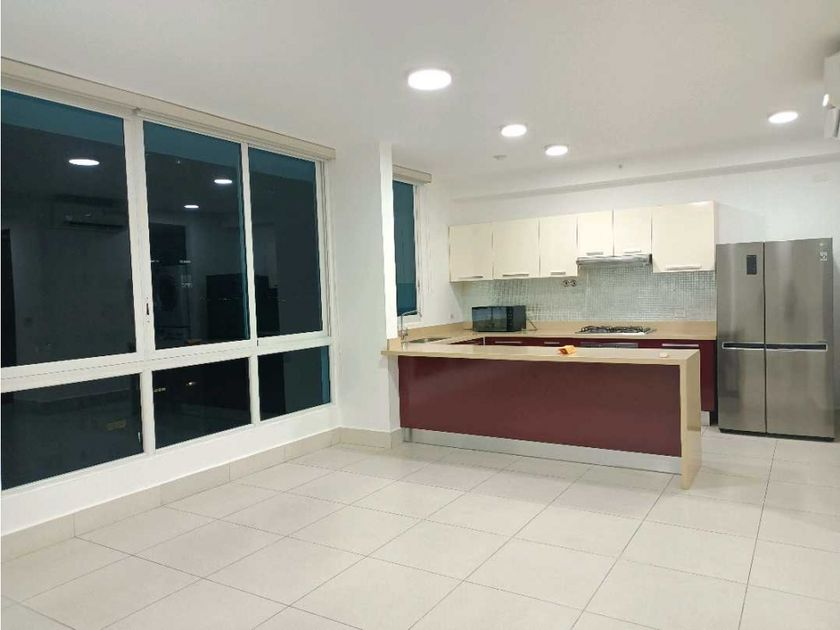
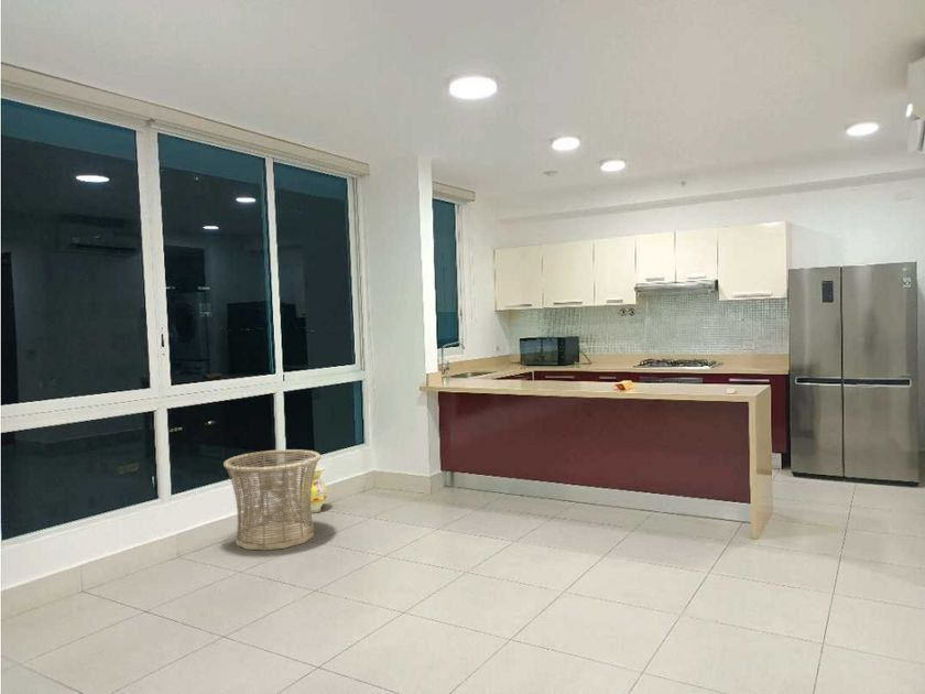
+ vase (313, 489)
+ basket (274, 497)
